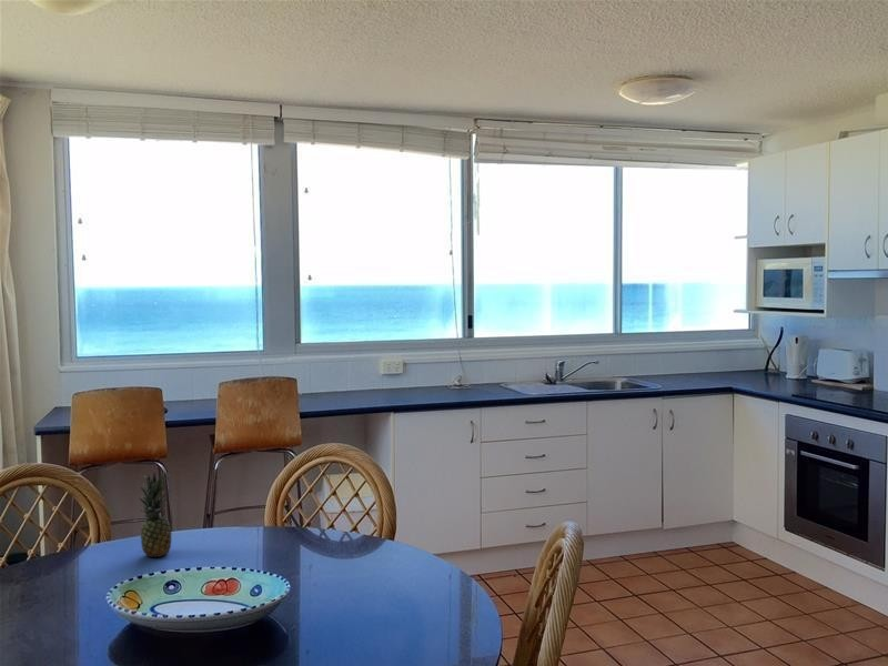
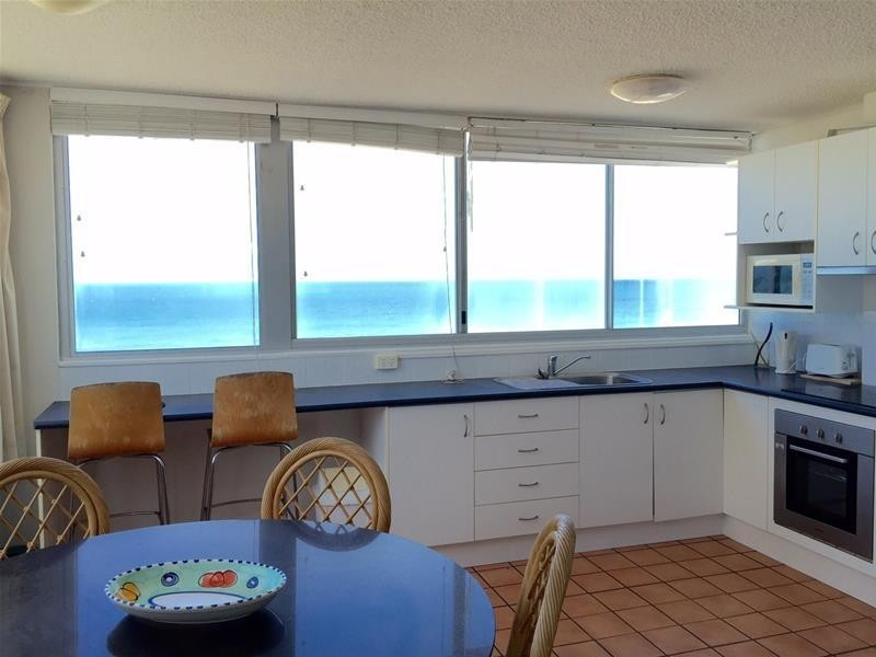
- fruit (154, 513)
